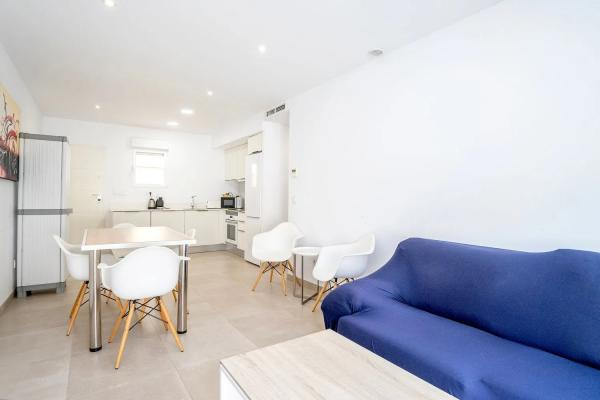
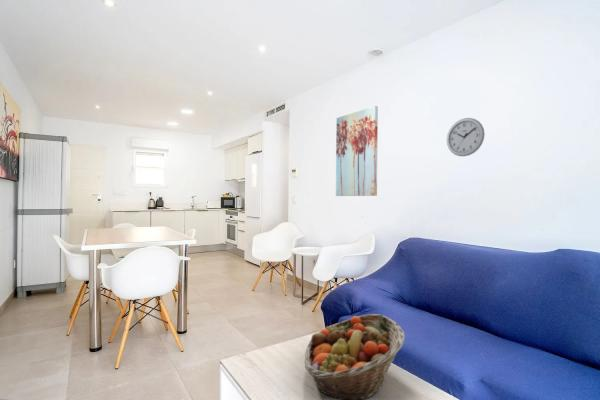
+ wall clock (464, 137)
+ wall art (355, 154)
+ fruit basket (352, 350)
